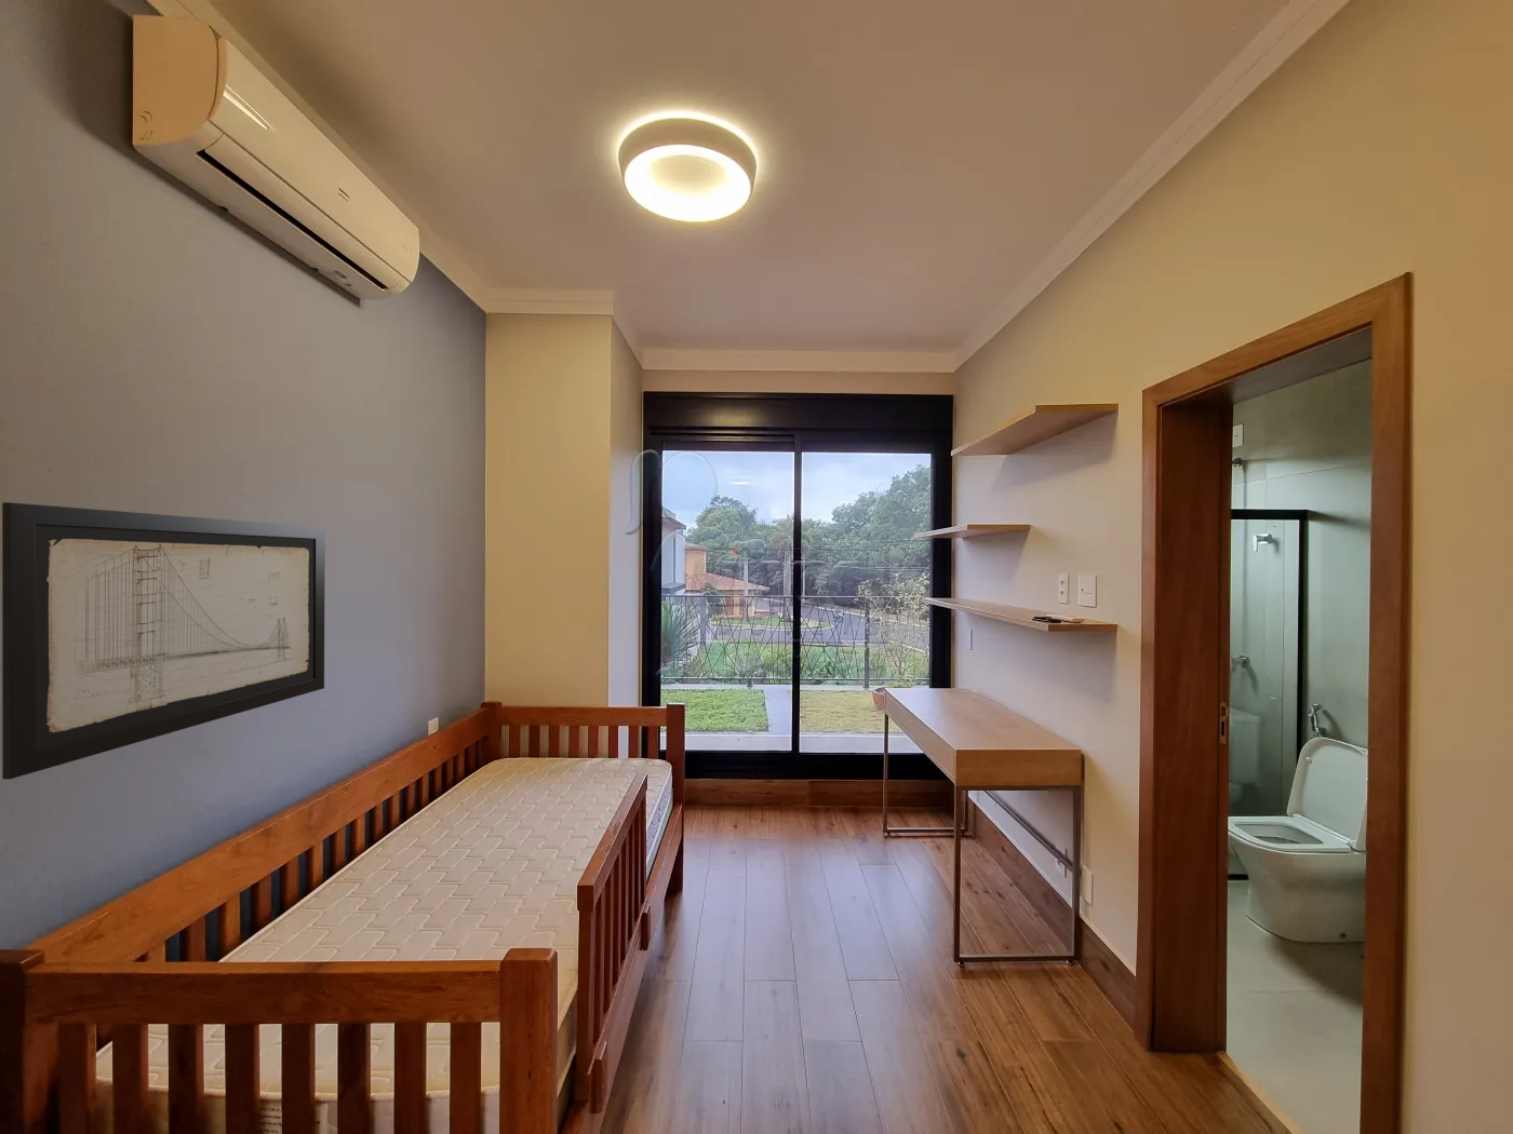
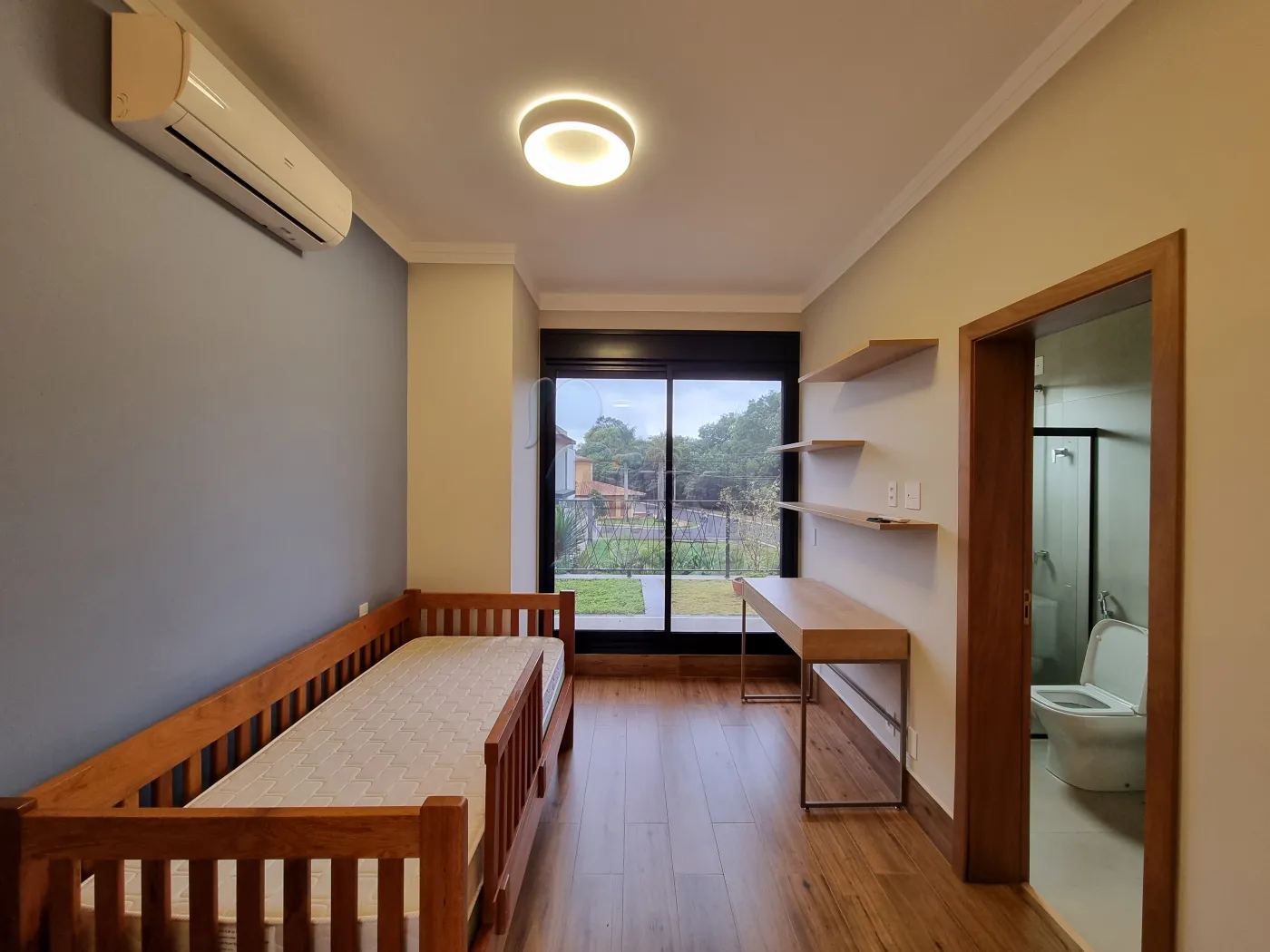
- wall art (205, 619)
